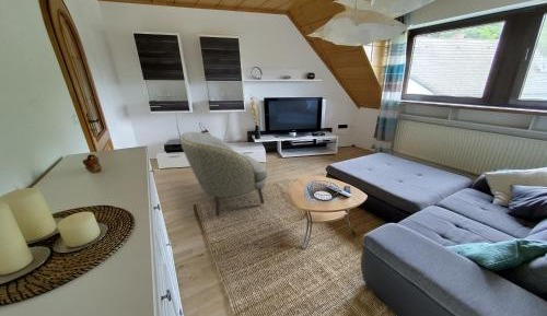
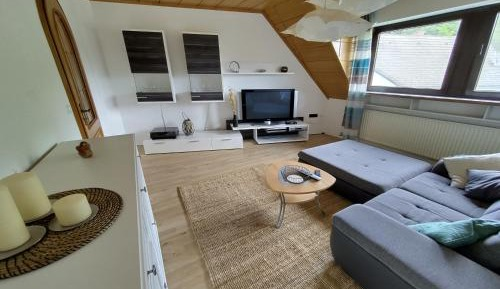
- armchair (224, 166)
